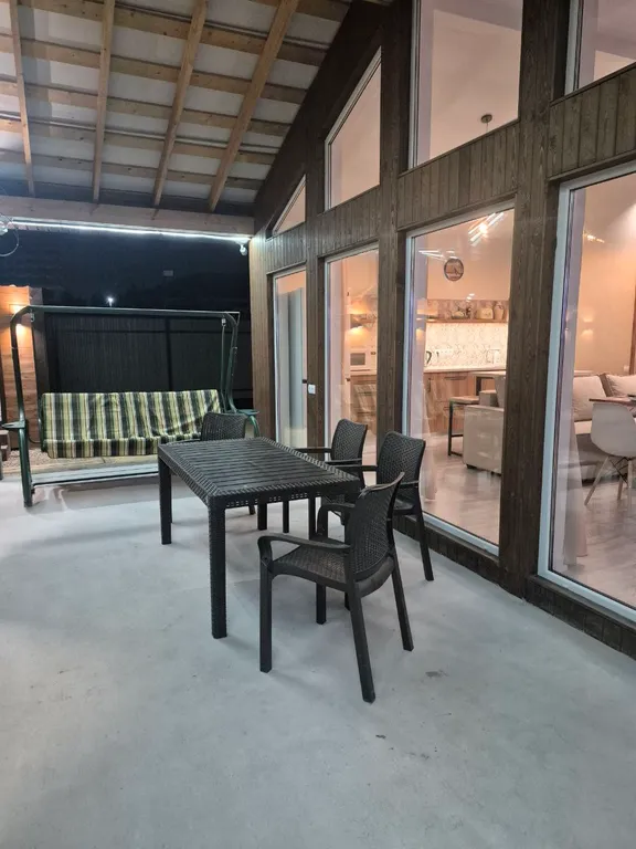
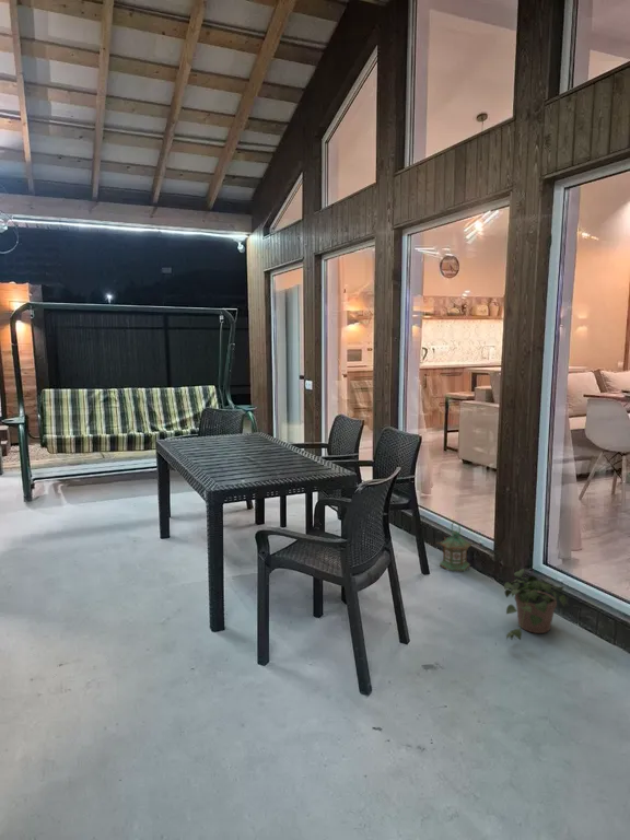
+ potted plant (529, 602)
+ lantern (455, 544)
